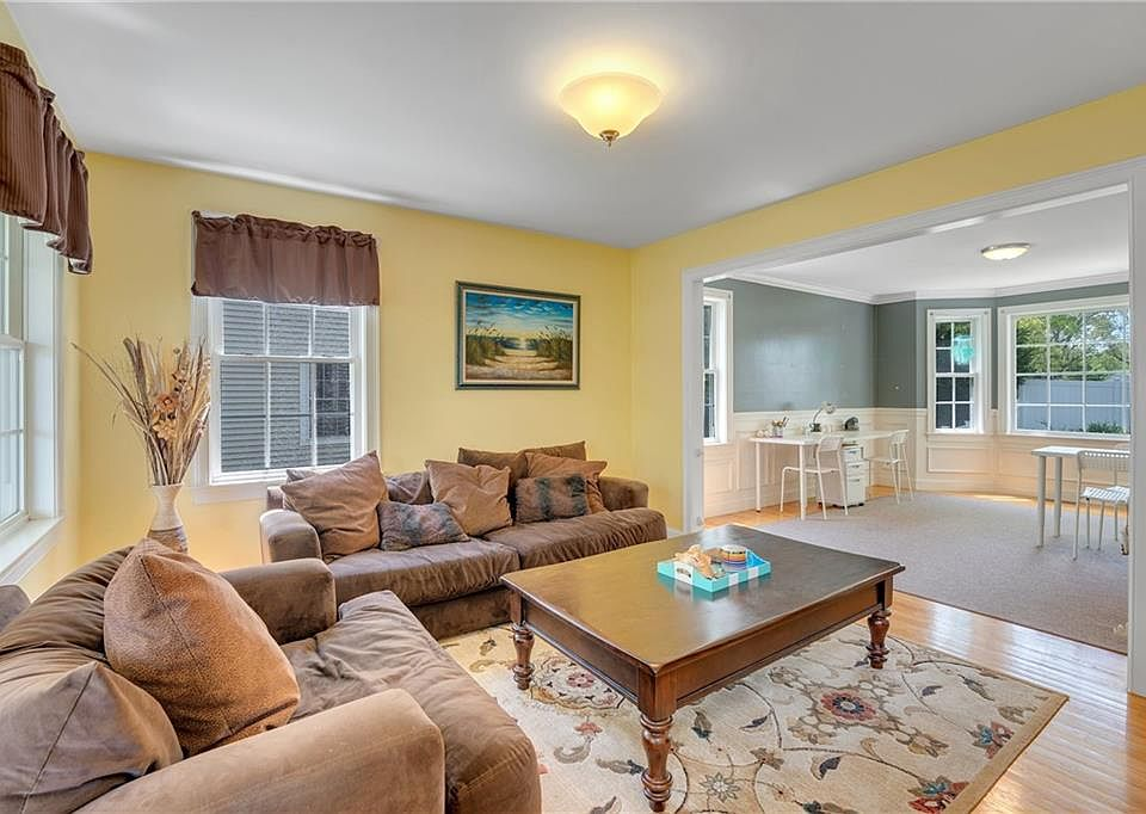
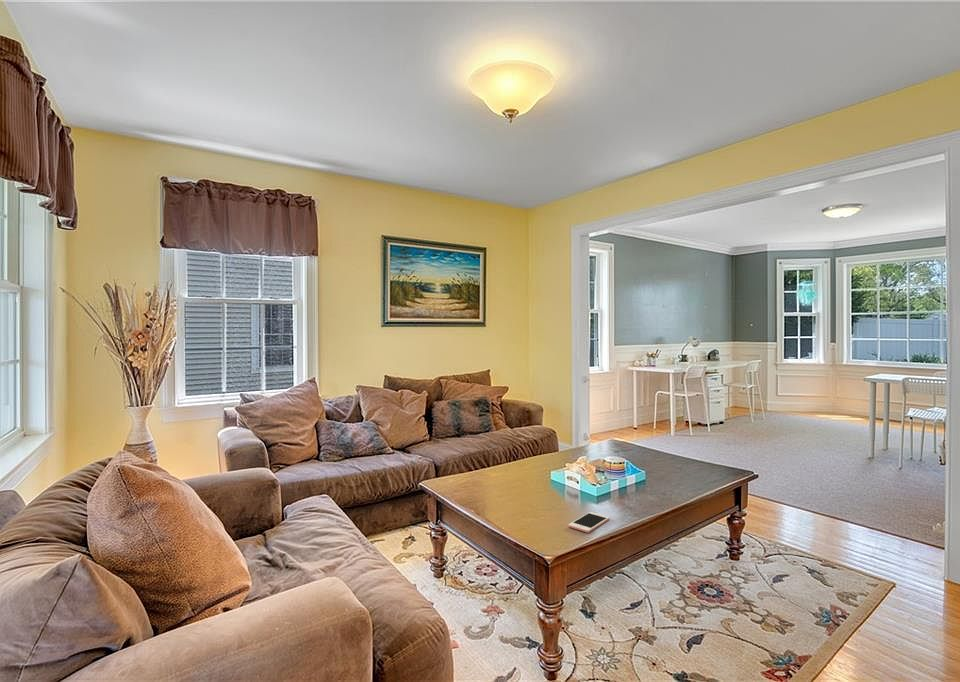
+ cell phone (589, 521)
